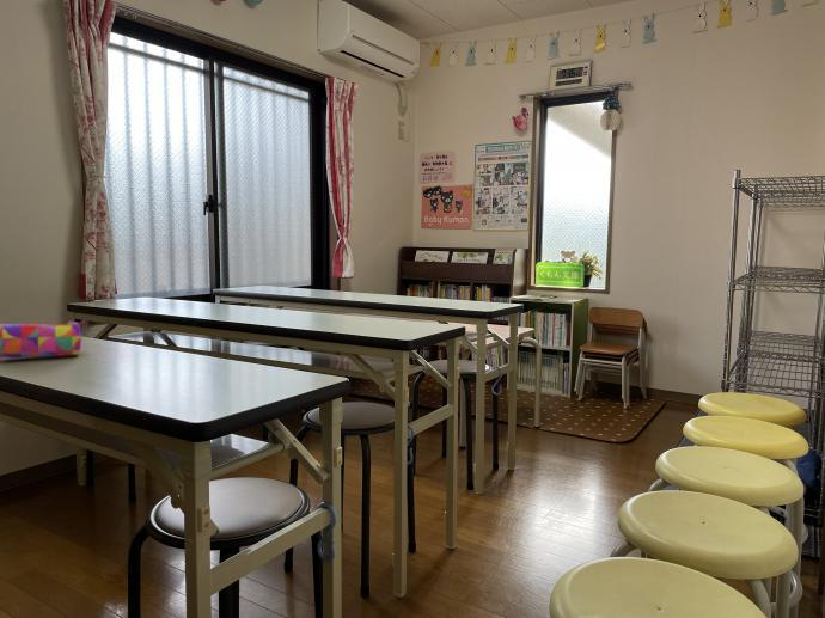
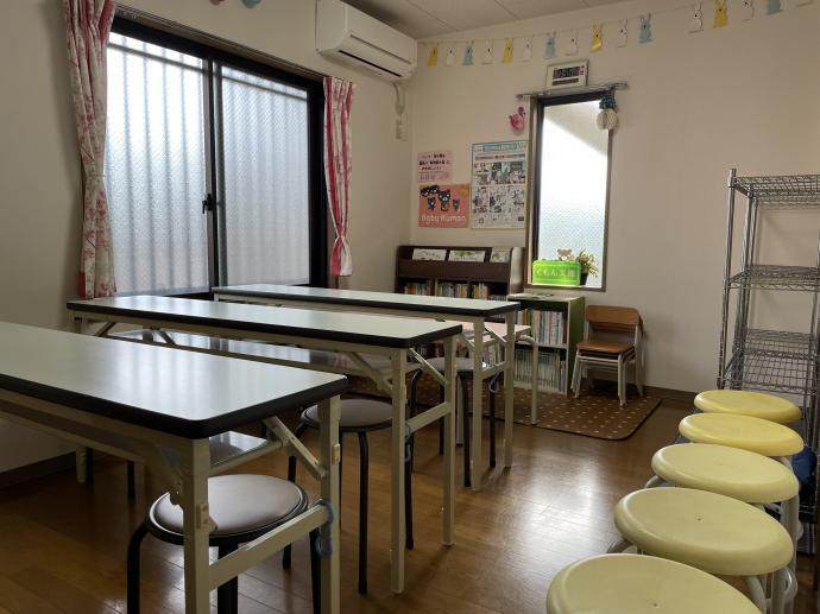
- pencil case (36, 339)
